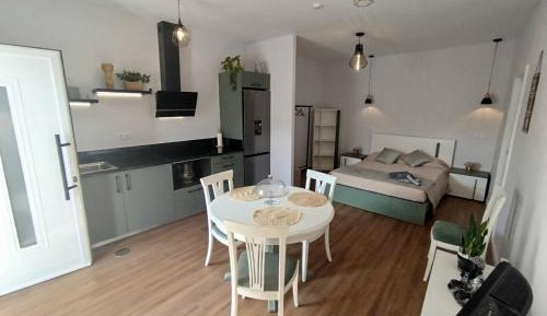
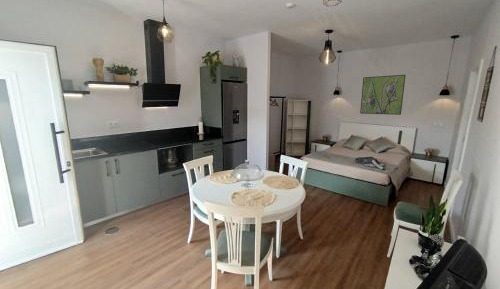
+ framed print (381, 95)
